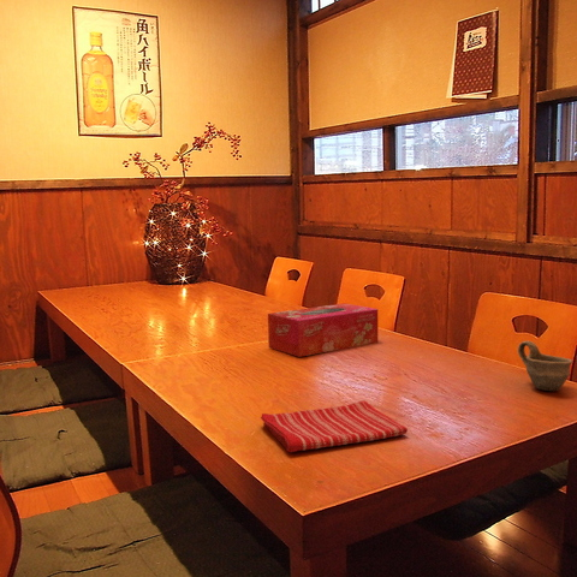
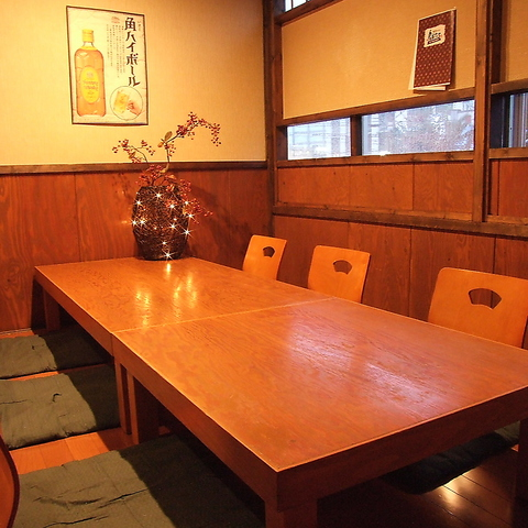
- dish towel (331, 424)
- cup (546, 365)
- tissue box (323, 328)
